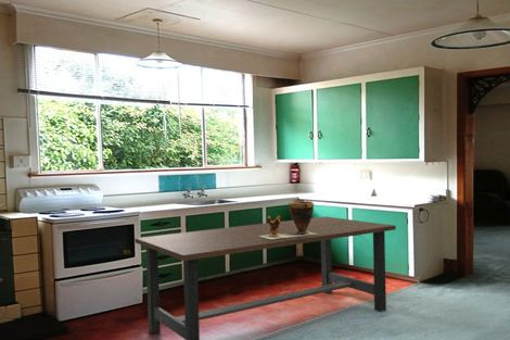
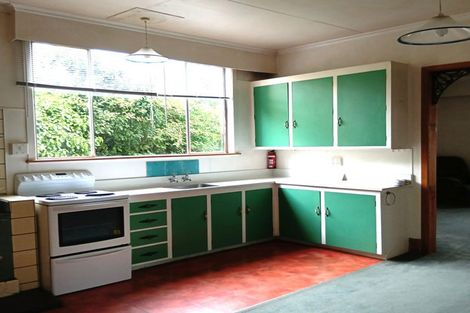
- clay pot (292, 218)
- dining table (276, 295)
